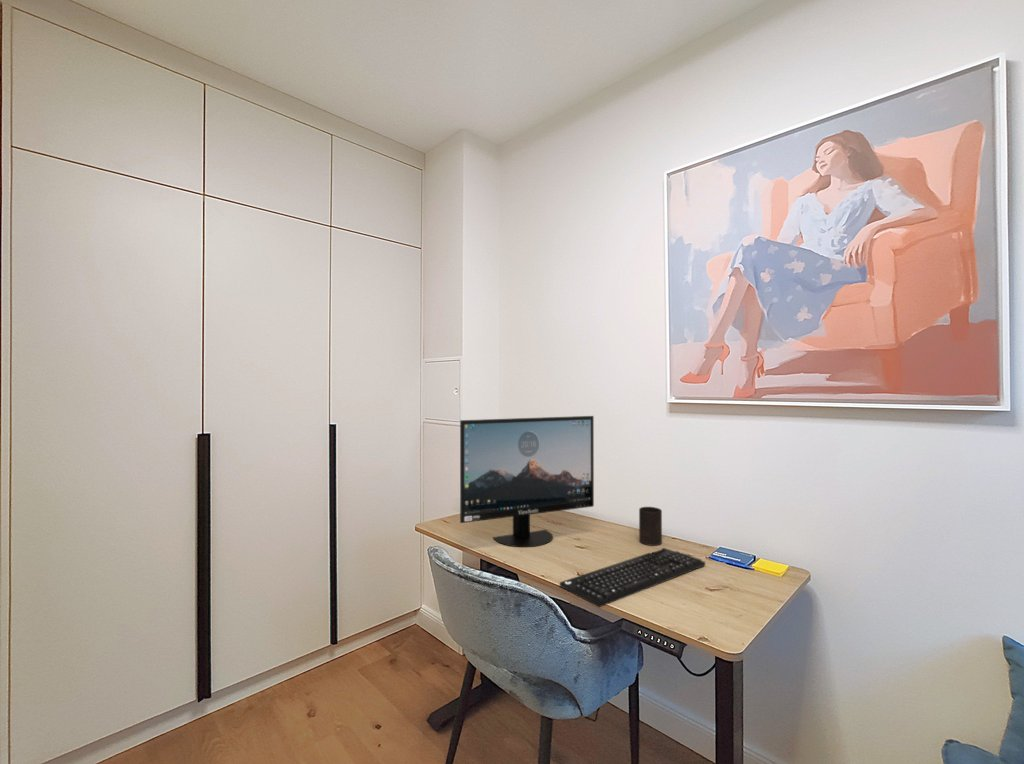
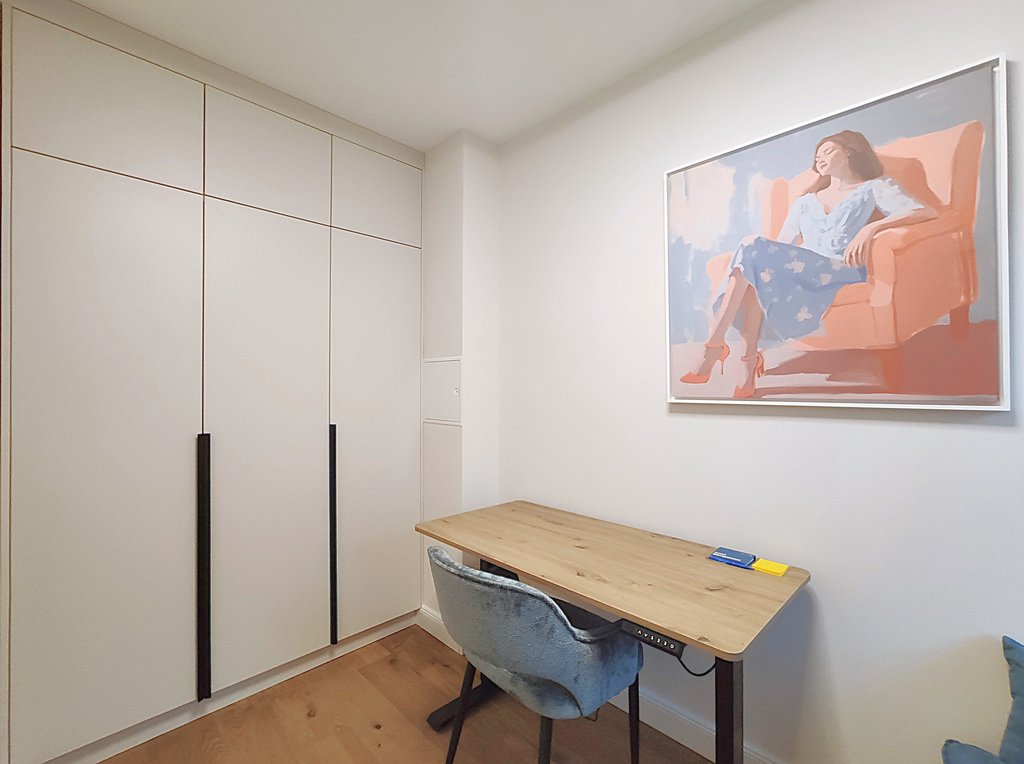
- monitor (529, 478)
- keyboard (636, 572)
- cup (650, 525)
